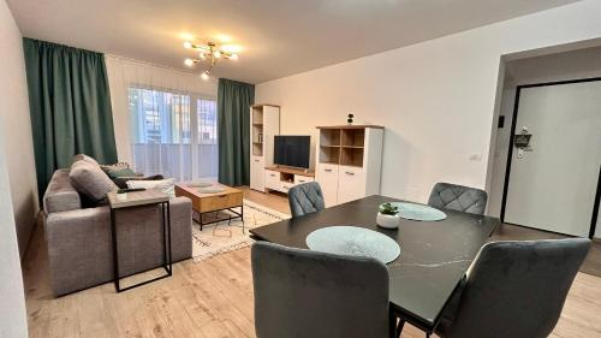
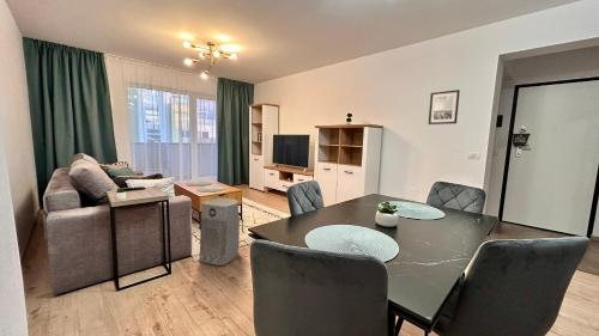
+ wall art (443, 108)
+ air purifier (220, 228)
